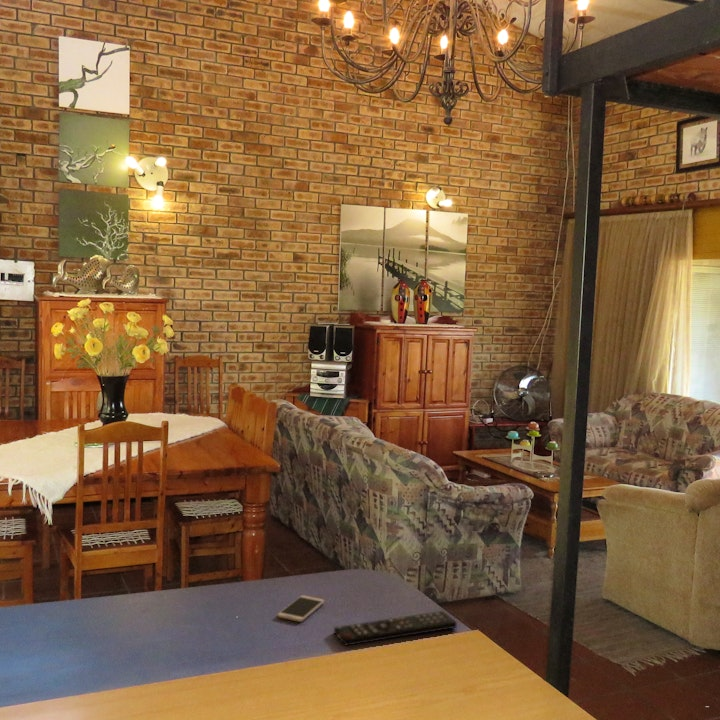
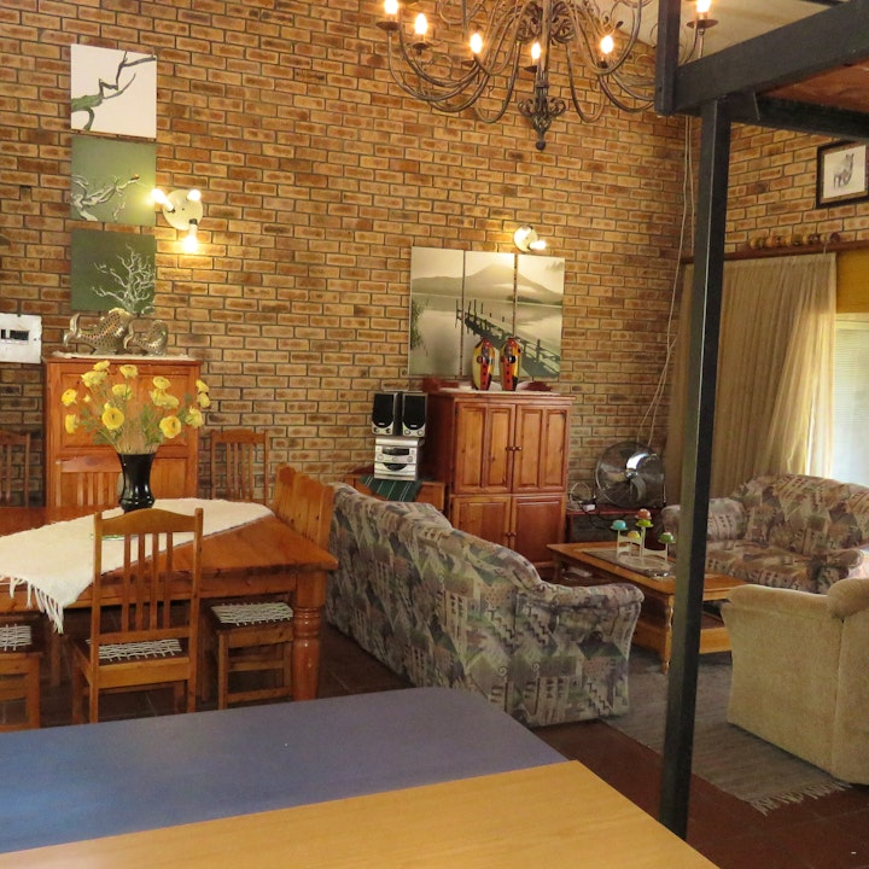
- smartphone (301, 608)
- remote control (395, 626)
